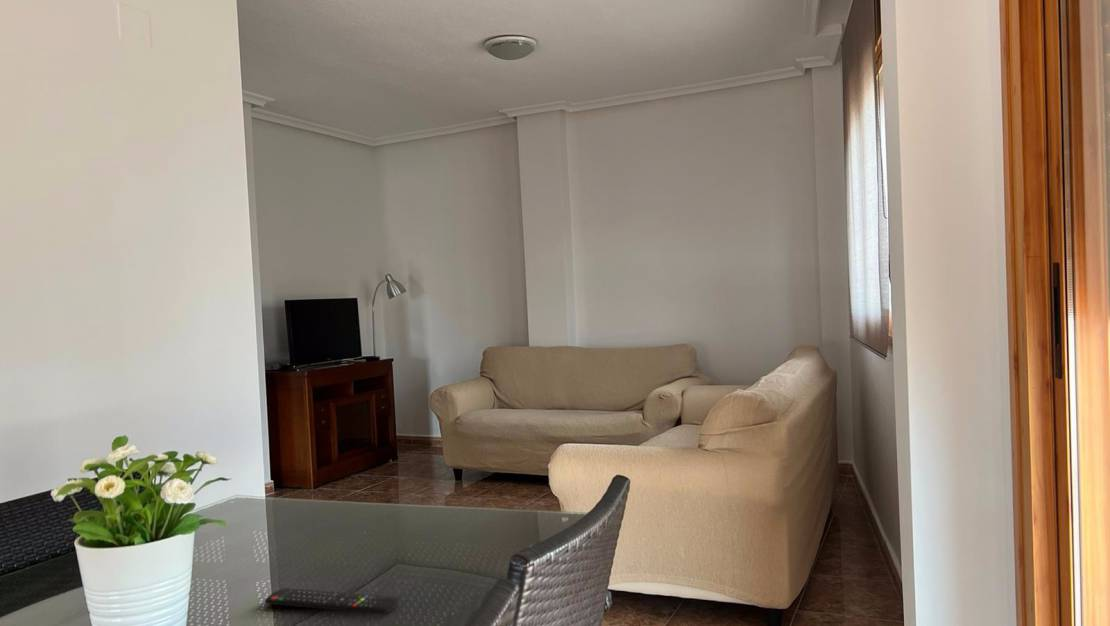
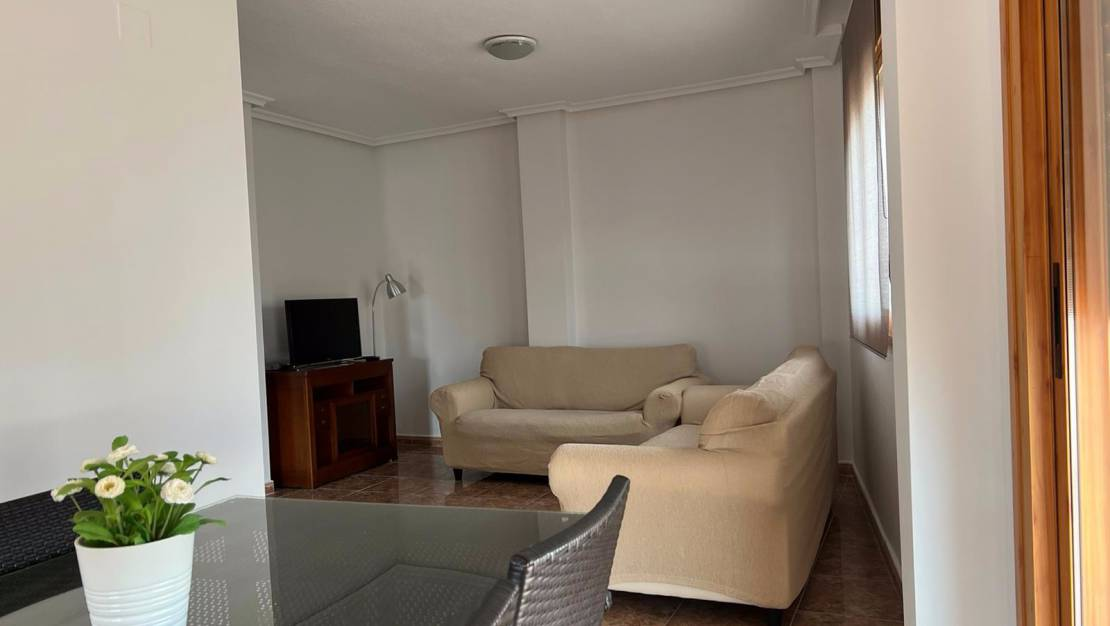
- remote control (330, 602)
